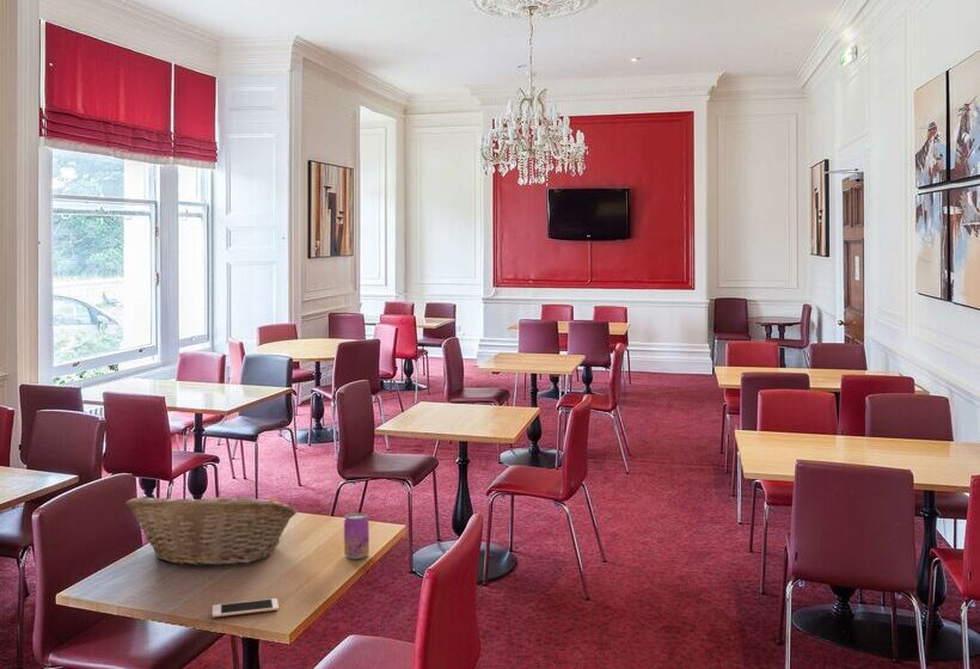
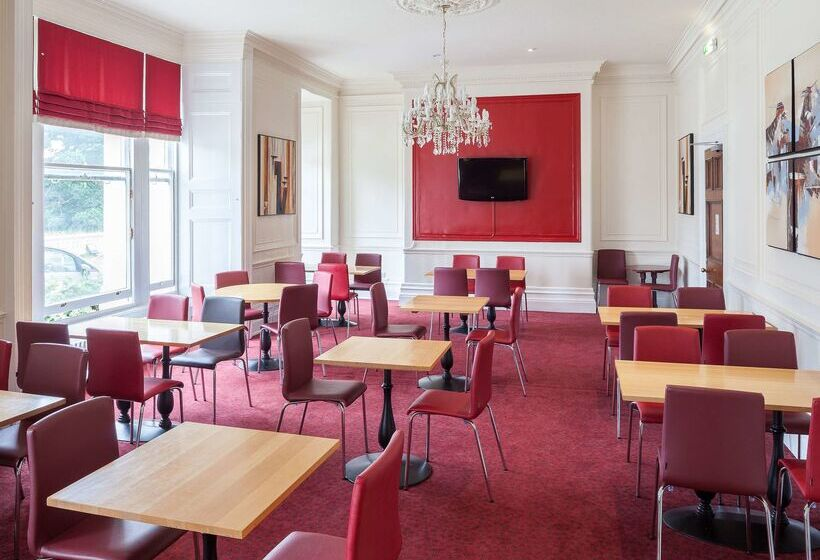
- cell phone (245, 607)
- beverage can (356, 535)
- fruit basket (213, 520)
